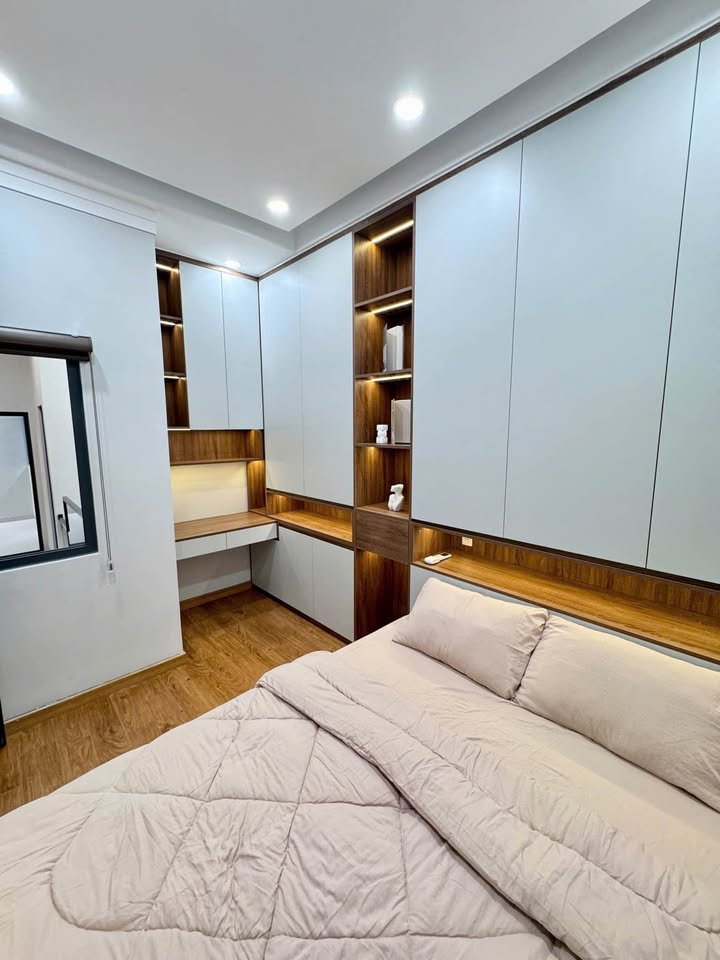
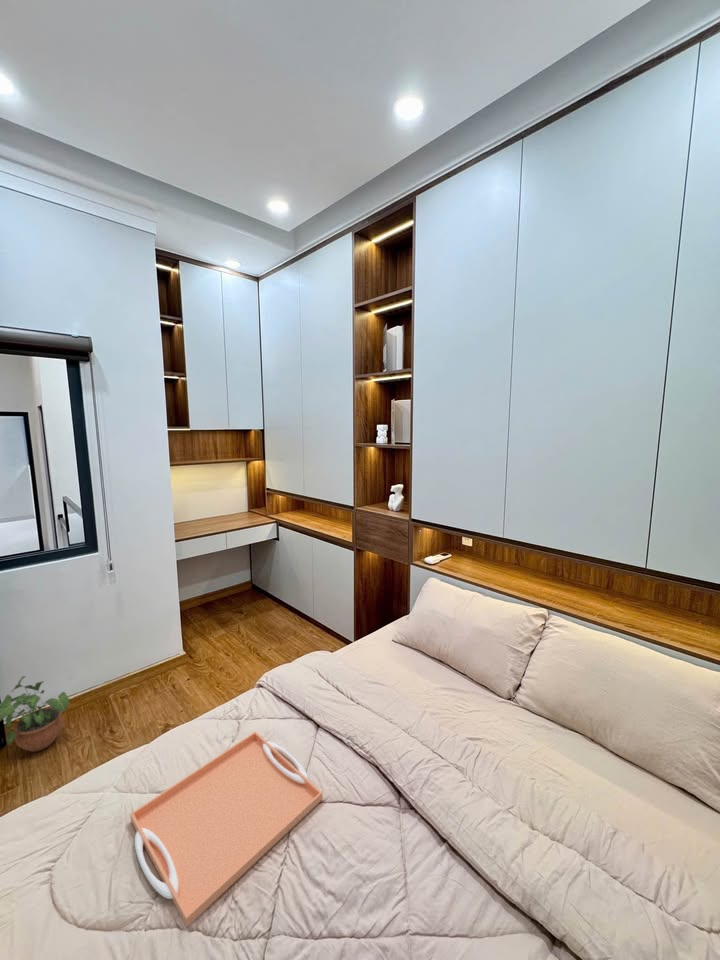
+ serving tray (229, 806)
+ potted plant (32, 711)
